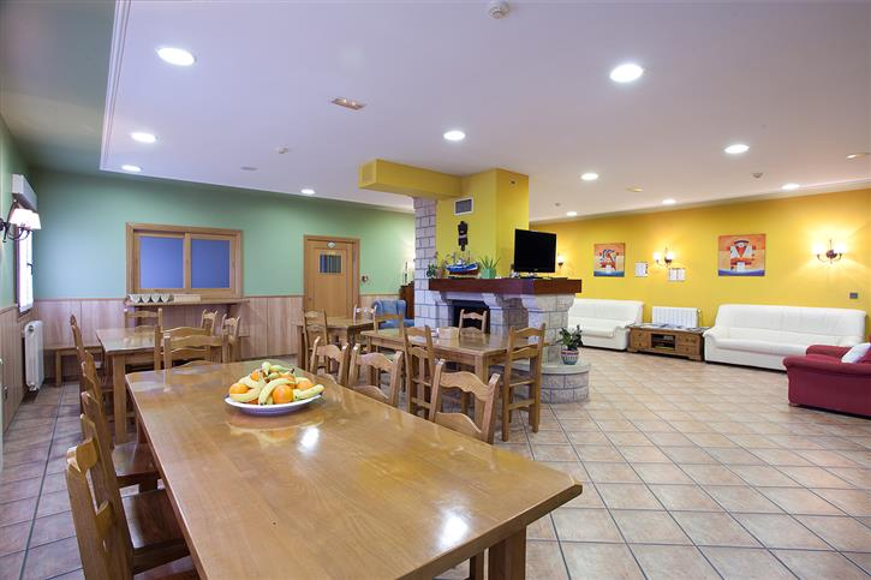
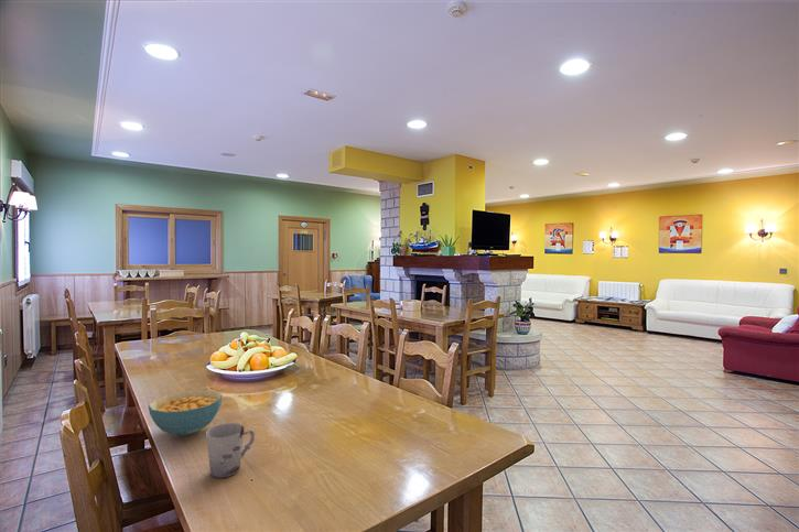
+ cereal bowl (186, 415)
+ cup (231, 447)
